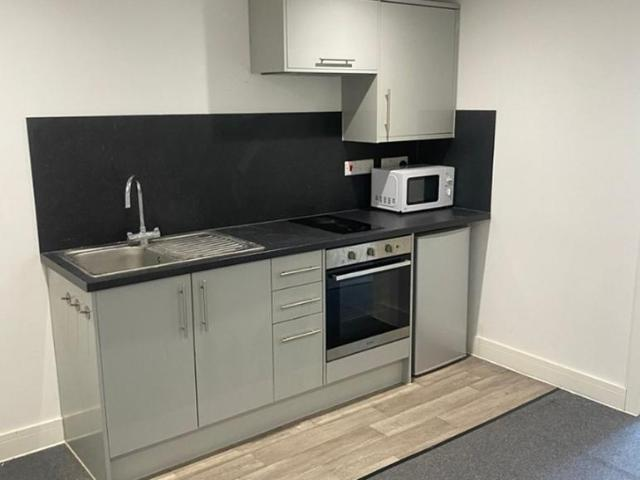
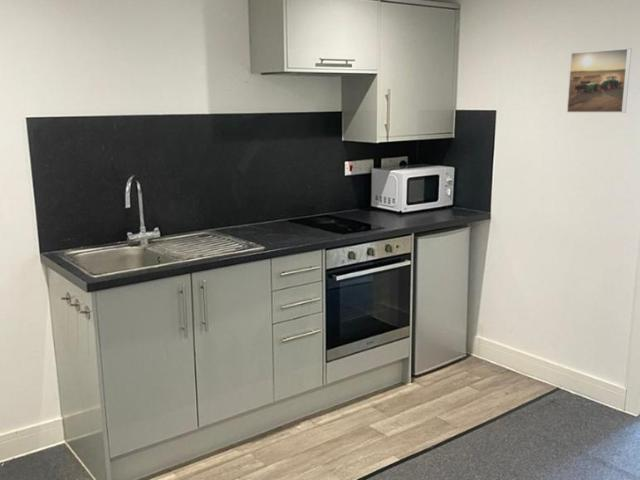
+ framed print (597, 81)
